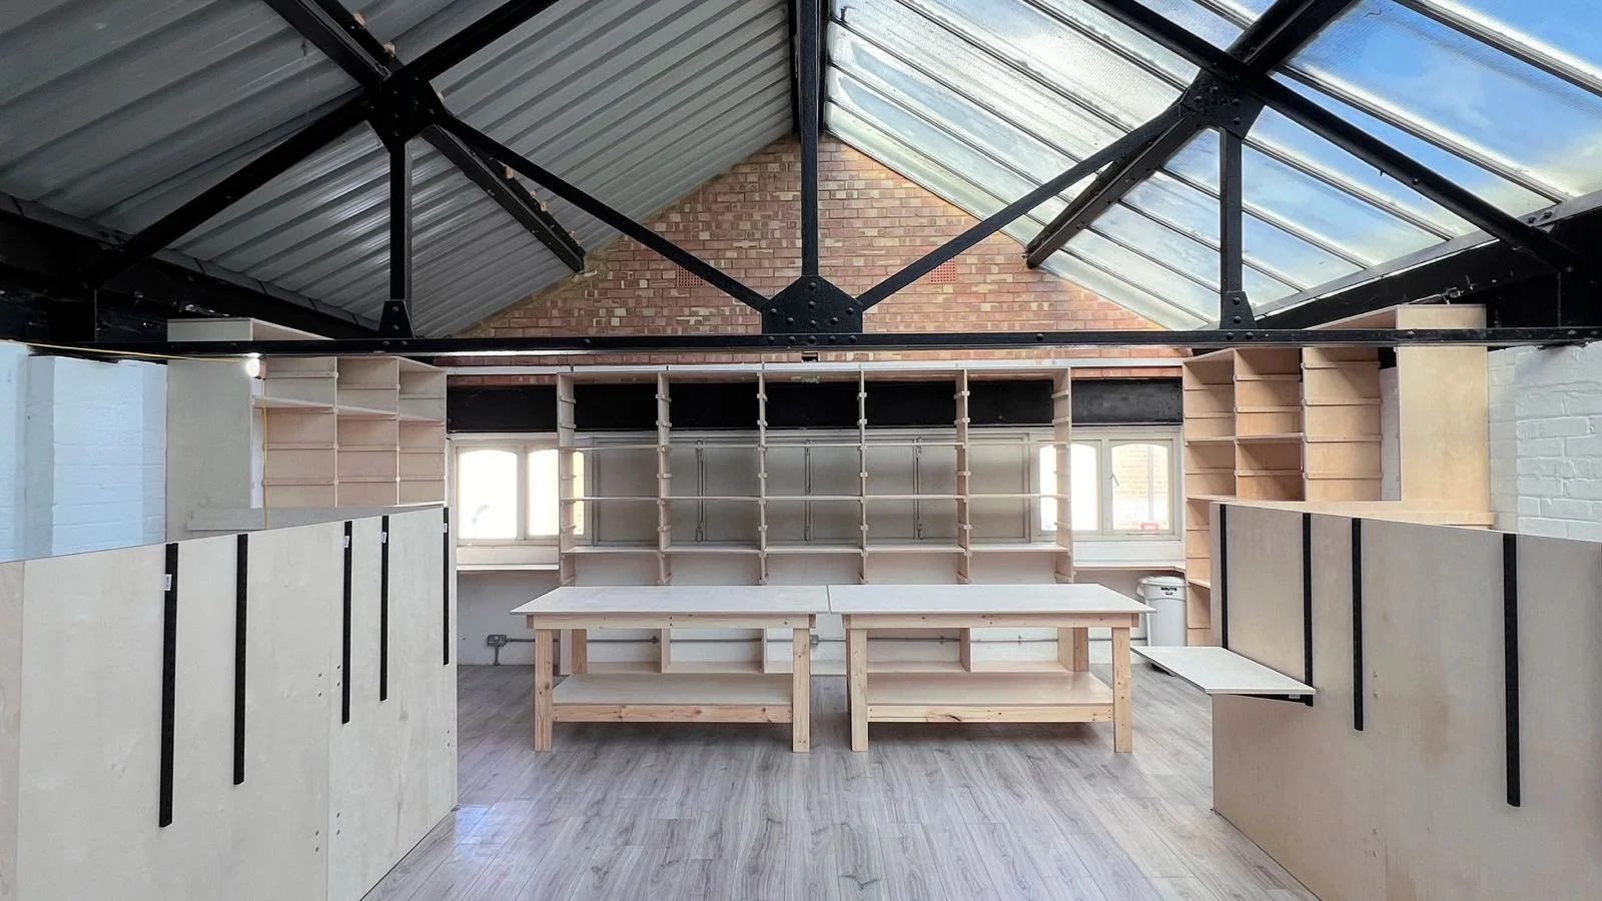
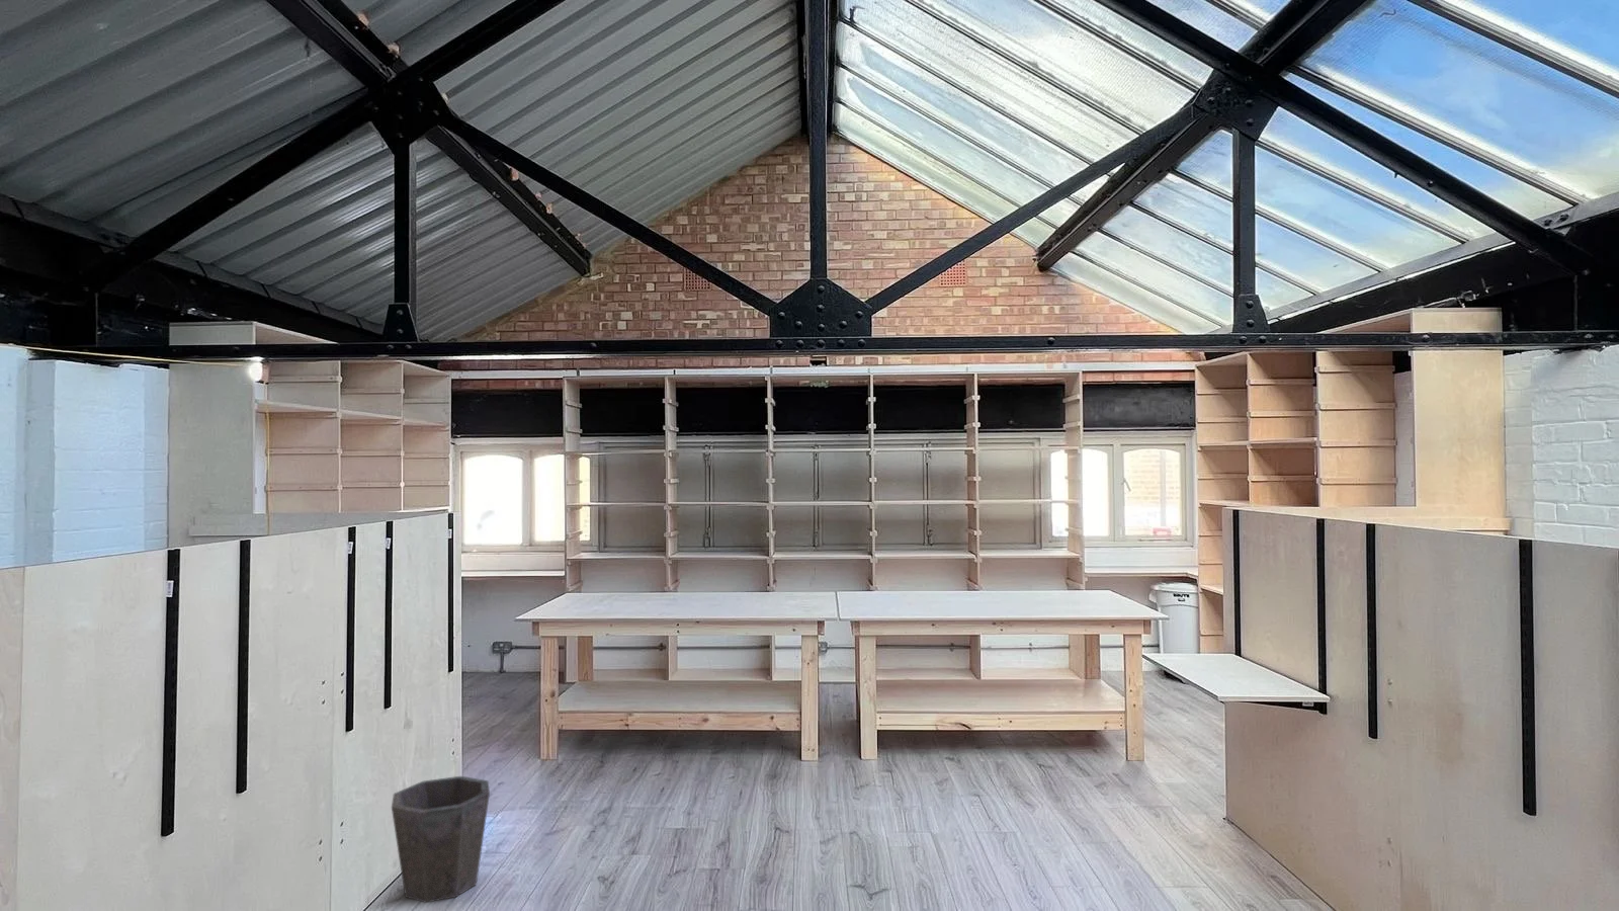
+ waste bin (441, 838)
